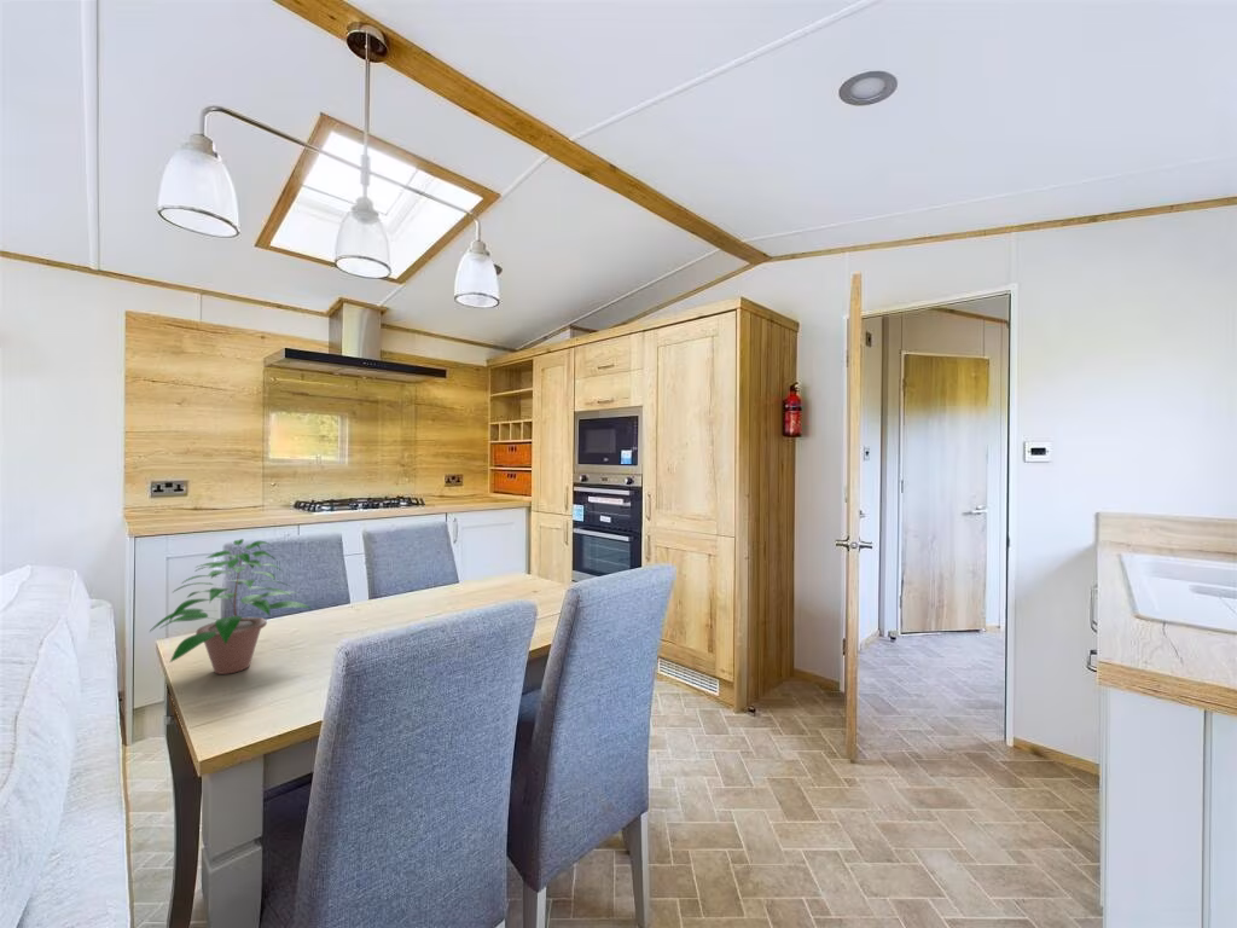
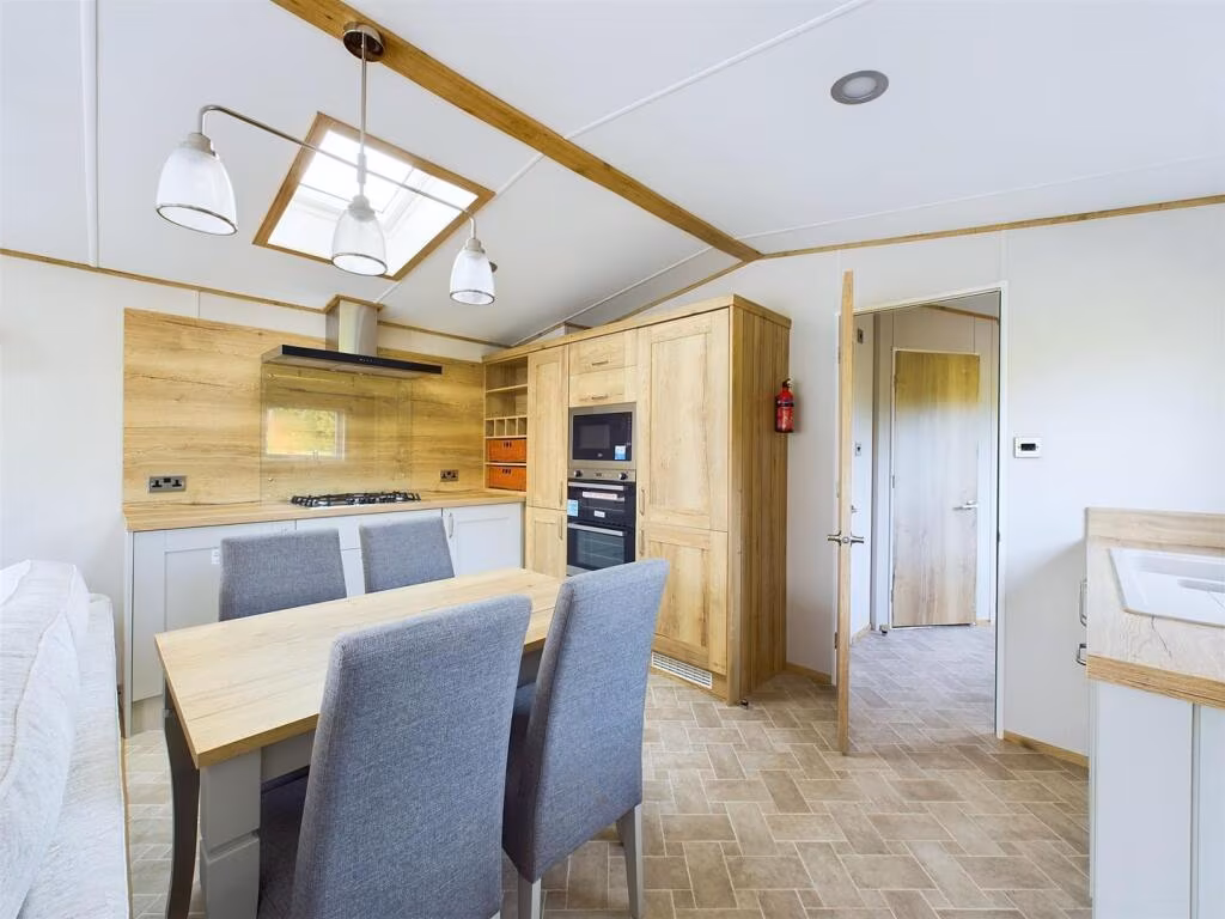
- potted plant (231, 602)
